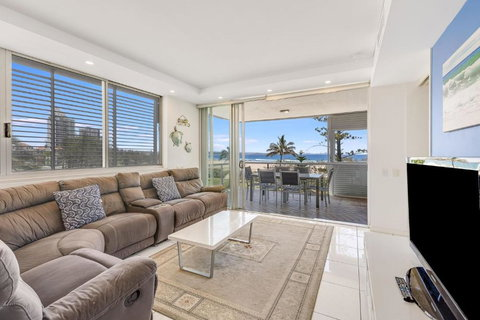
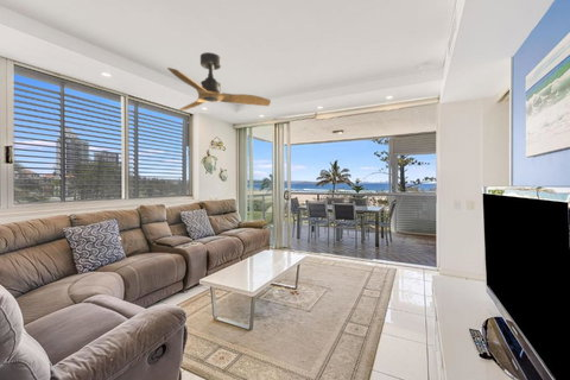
+ ceiling fan (218, 83)
